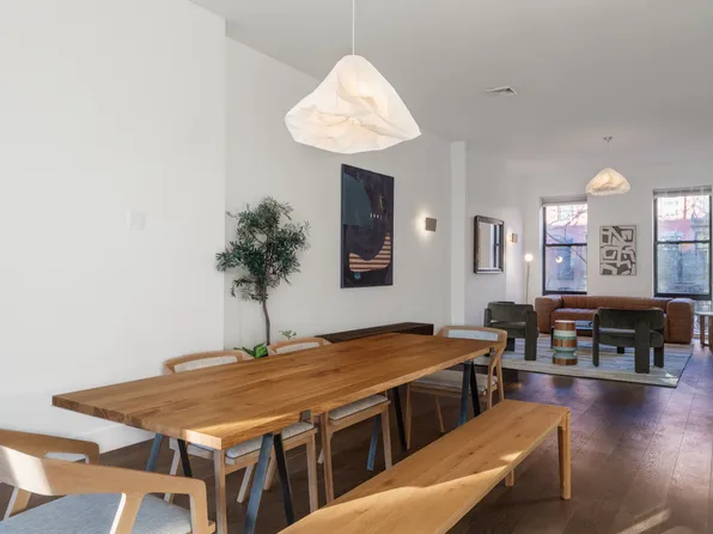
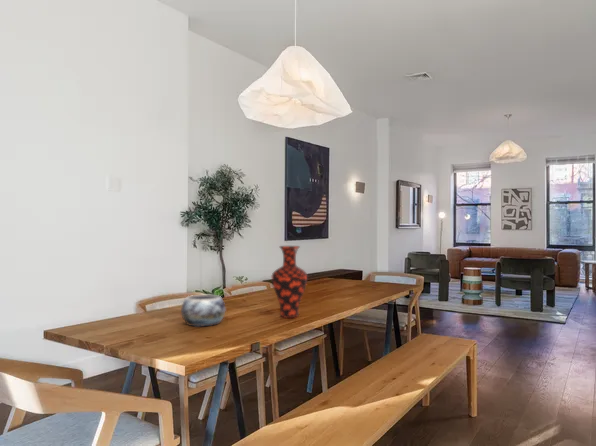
+ vase (289, 281)
+ decorative bowl (203, 310)
